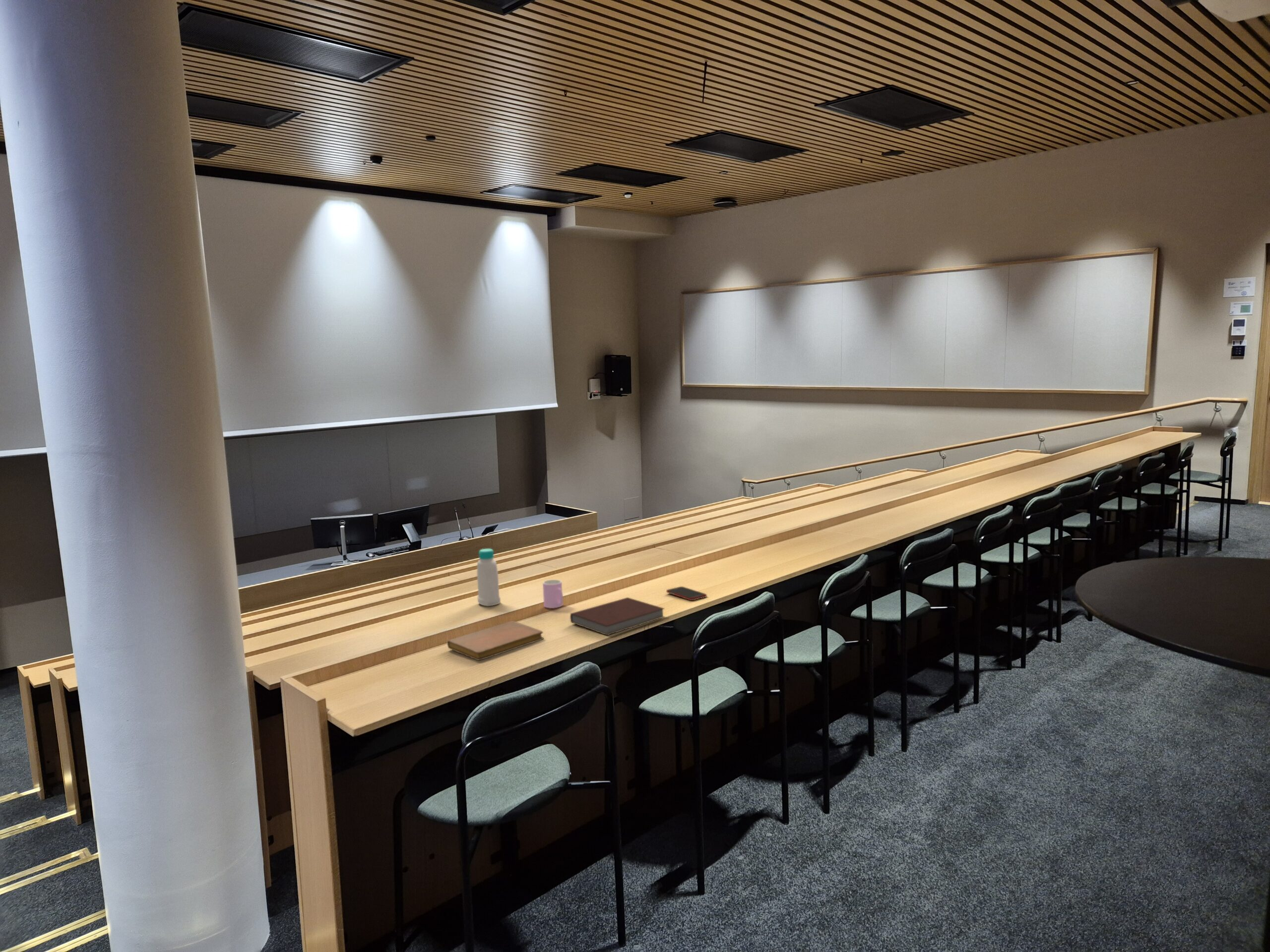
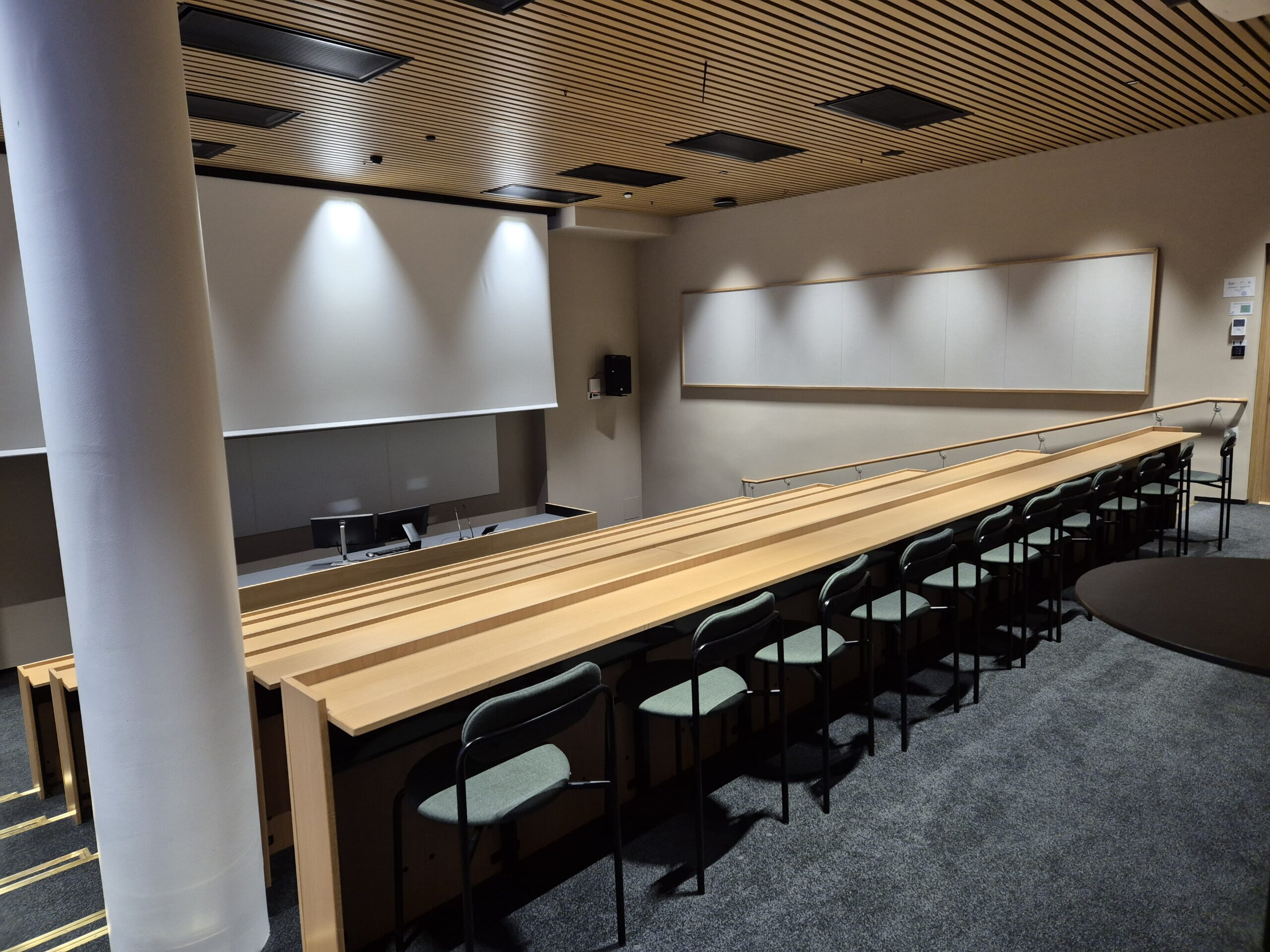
- cup (555, 595)
- notebook (496, 639)
- notebook (618, 615)
- cell phone (686, 593)
- bottle (488, 577)
